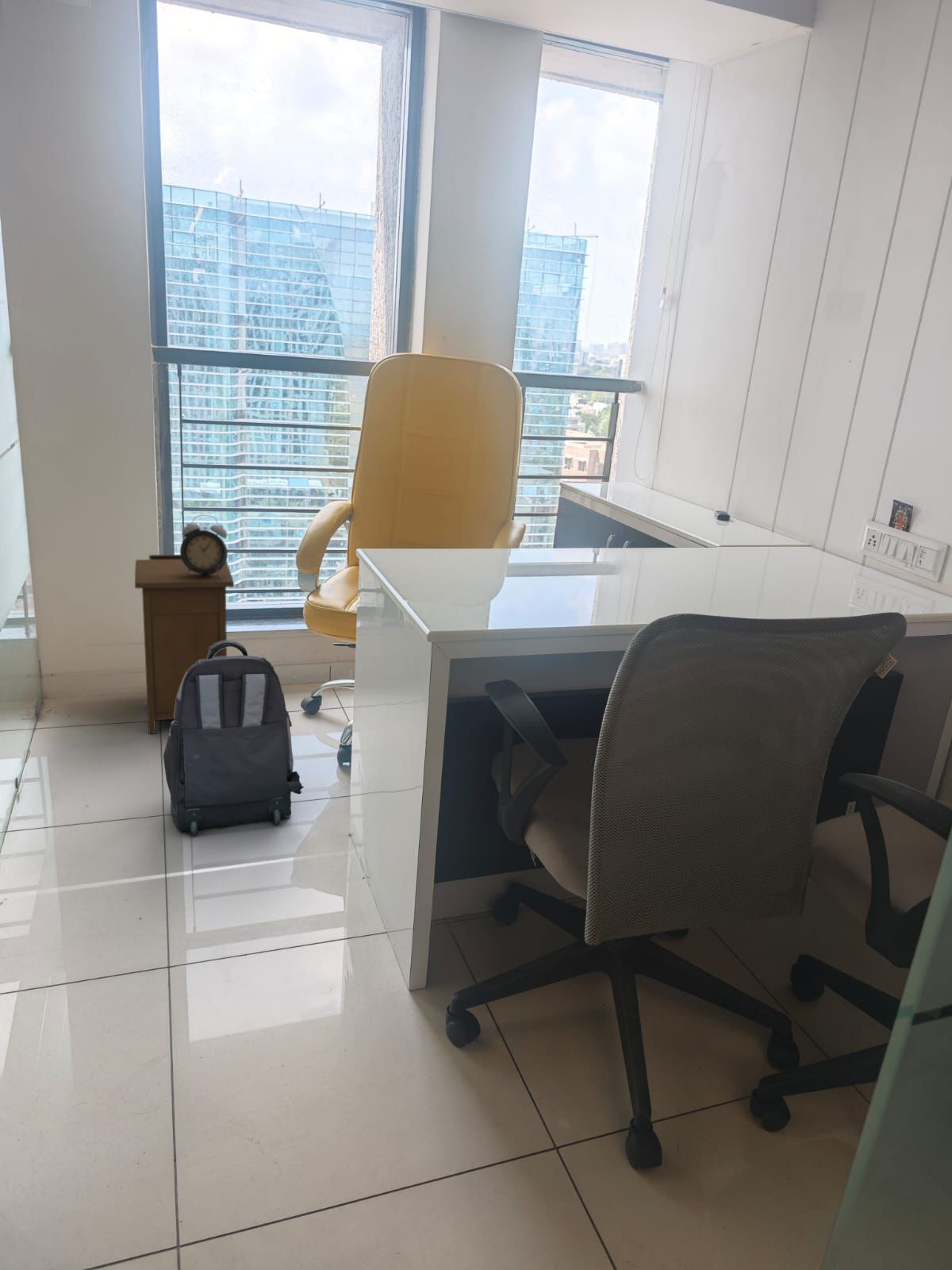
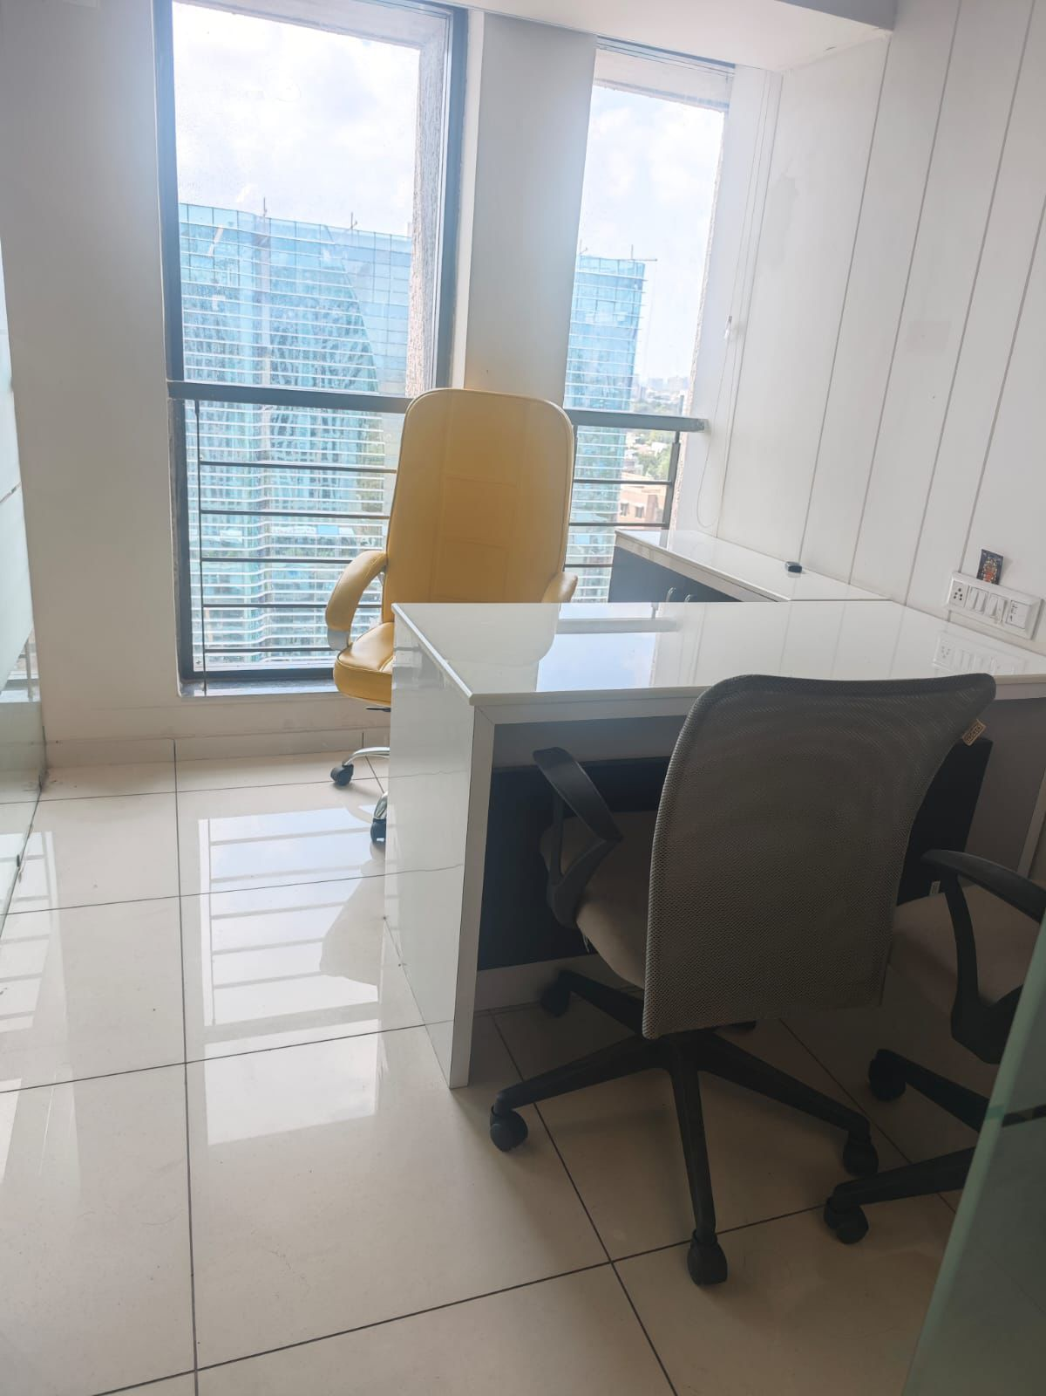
- alarm clock (204, 546)
- backpack (228, 733)
- nightstand (184, 638)
